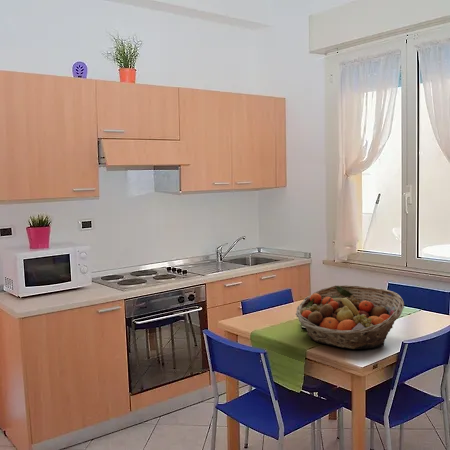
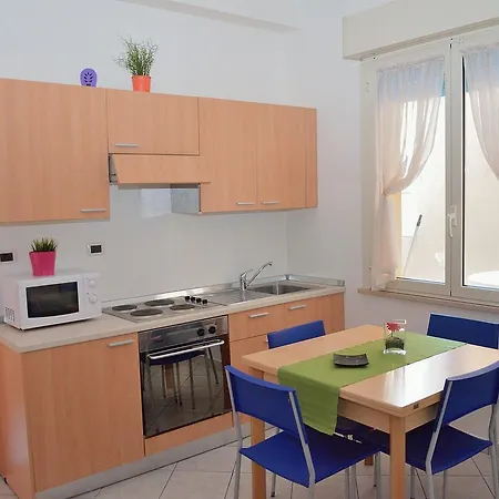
- fruit basket (348, 315)
